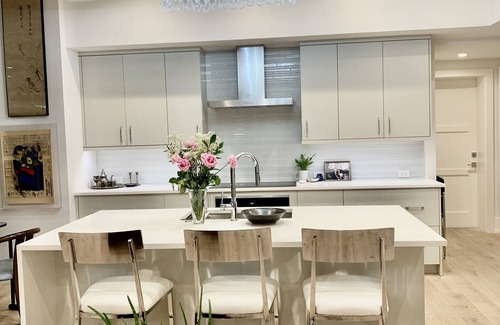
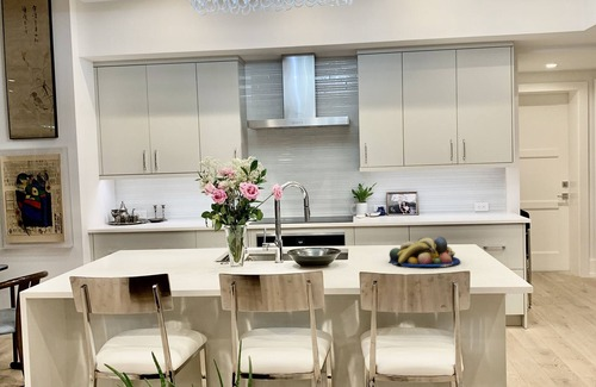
+ fruit bowl (424, 249)
